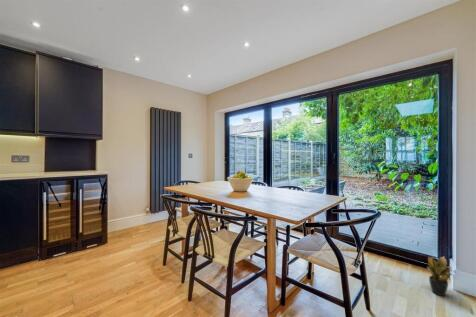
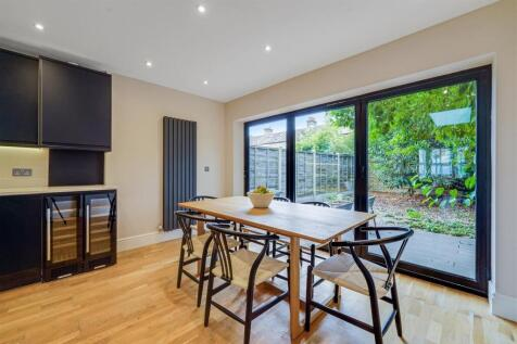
- potted plant (439, 274)
